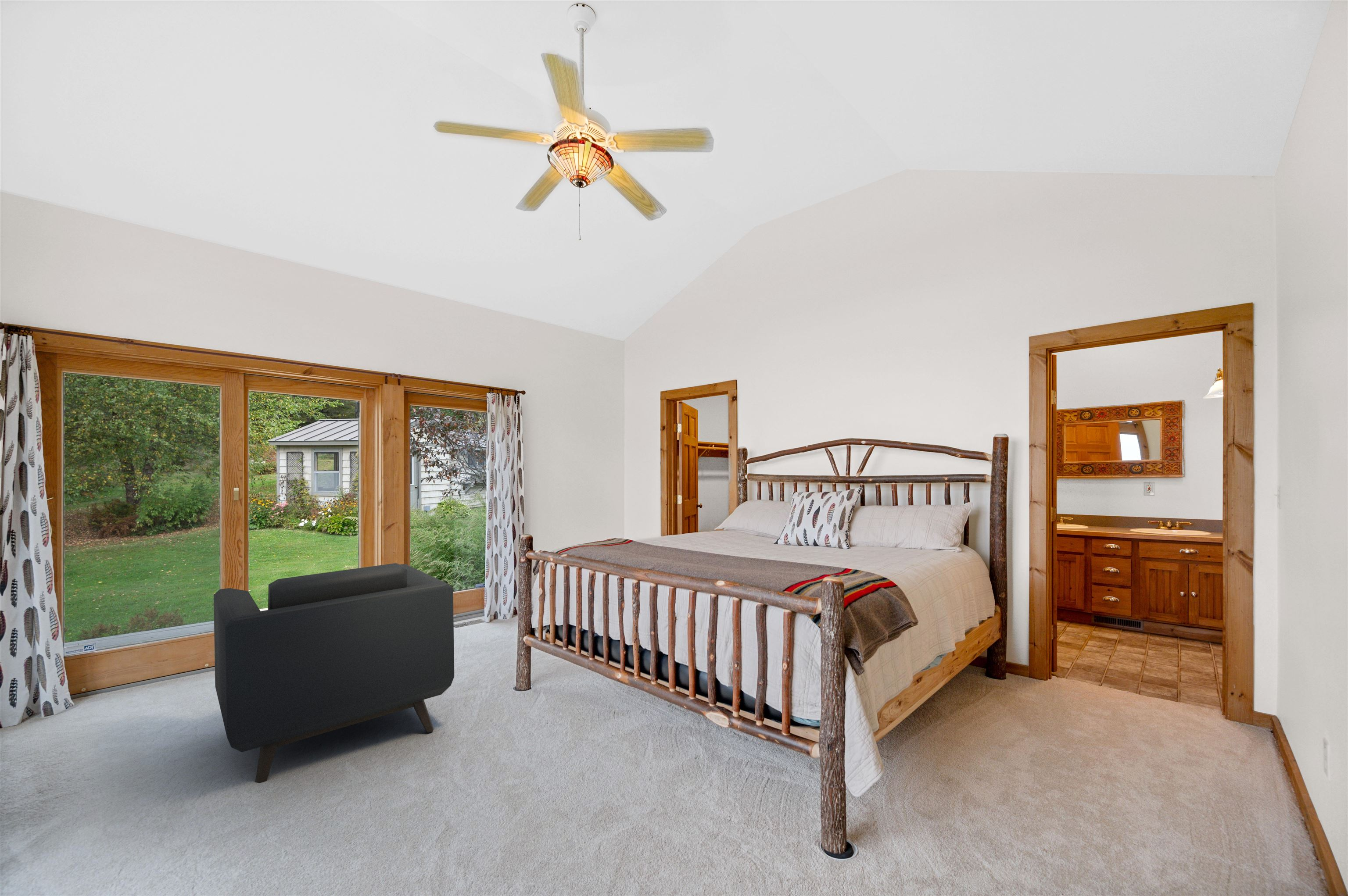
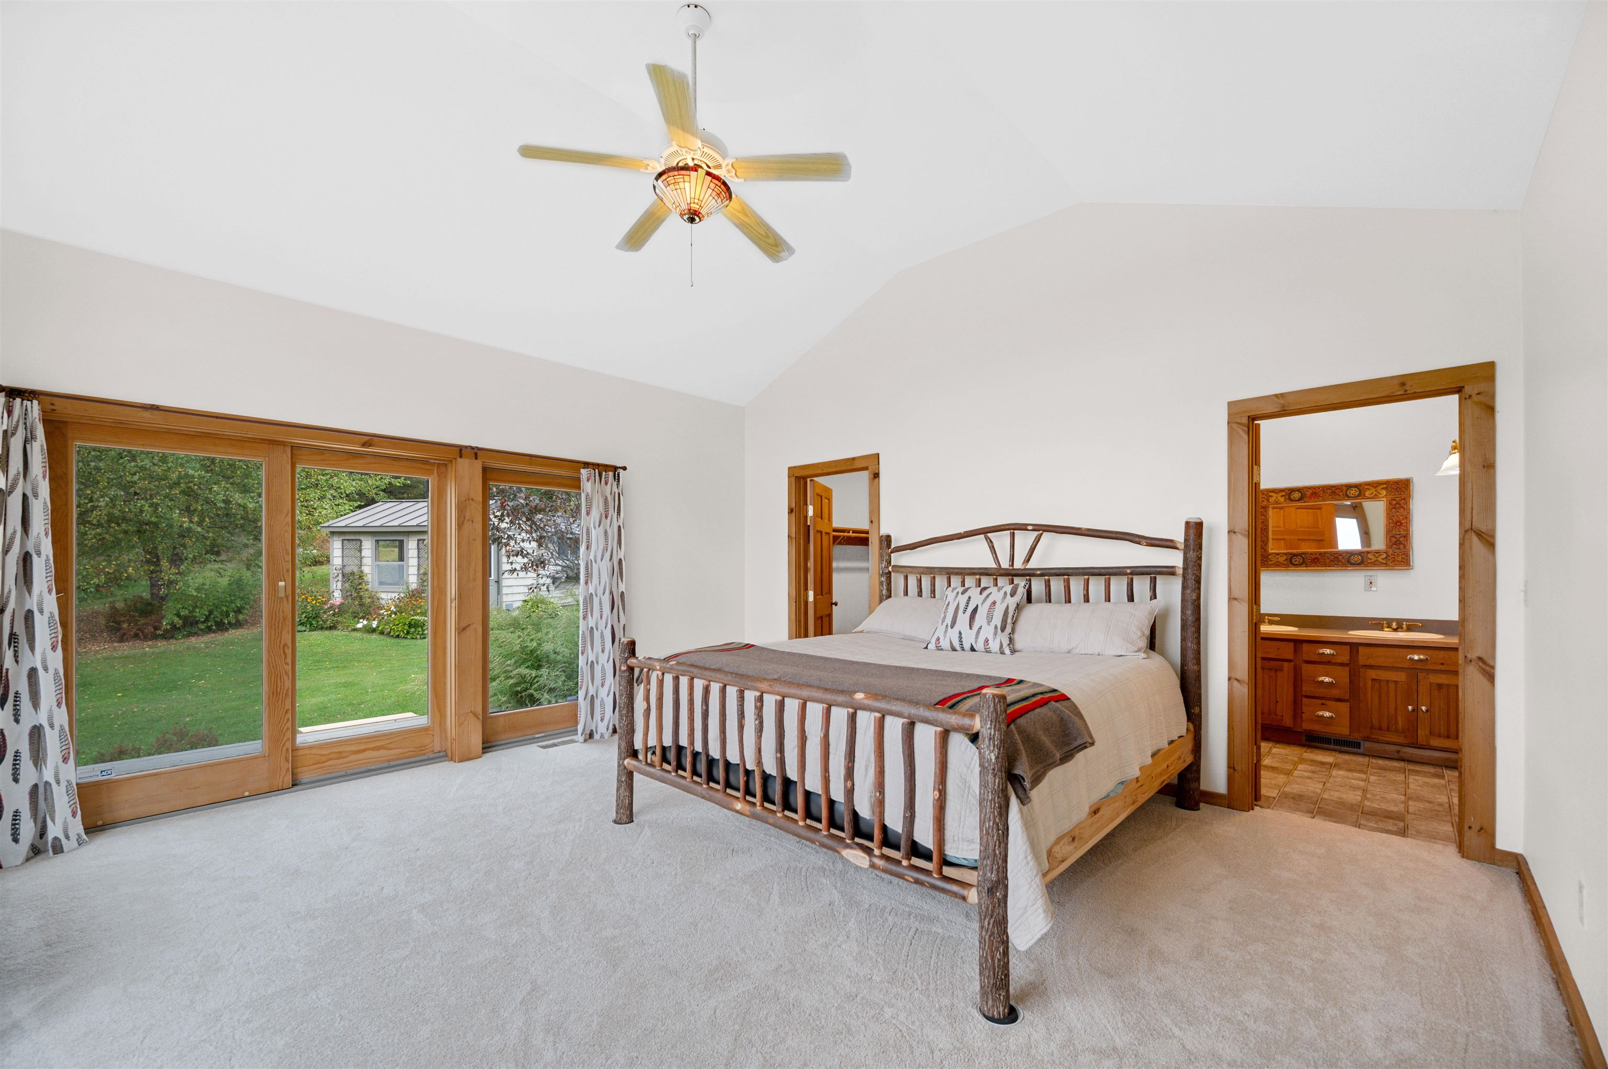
- armchair (335, 648)
